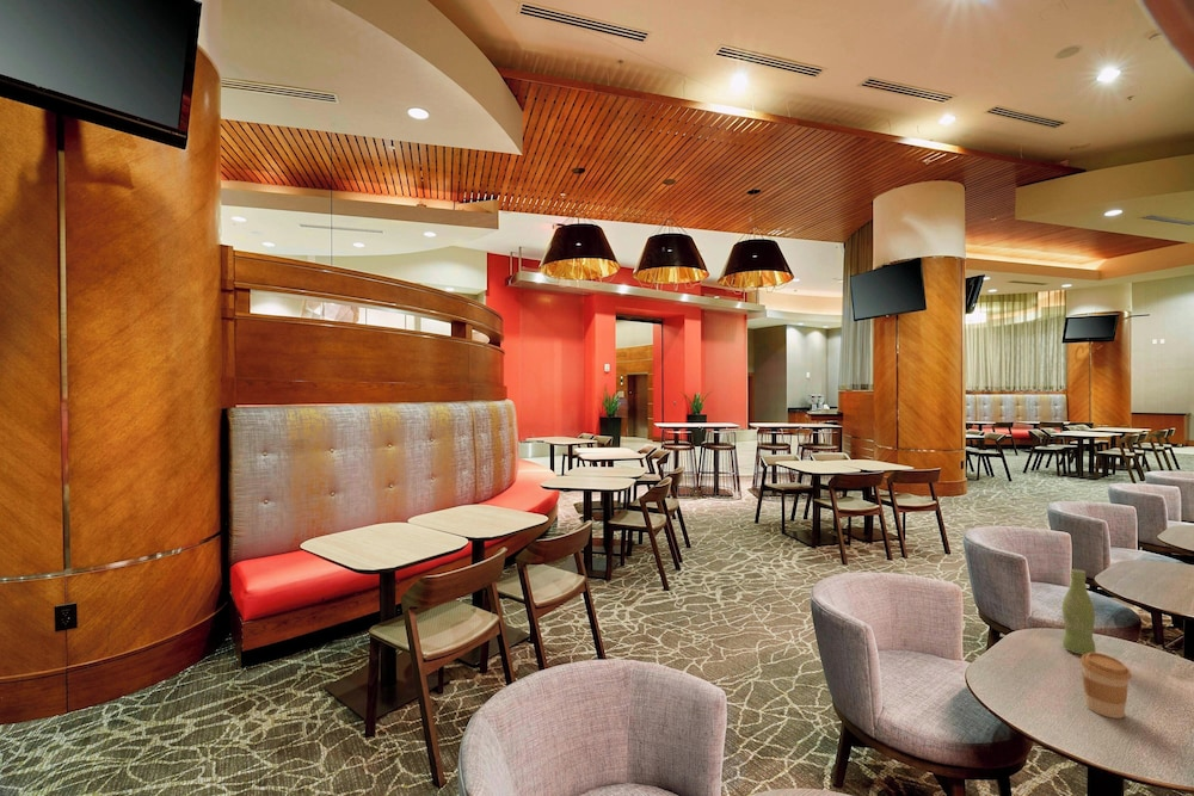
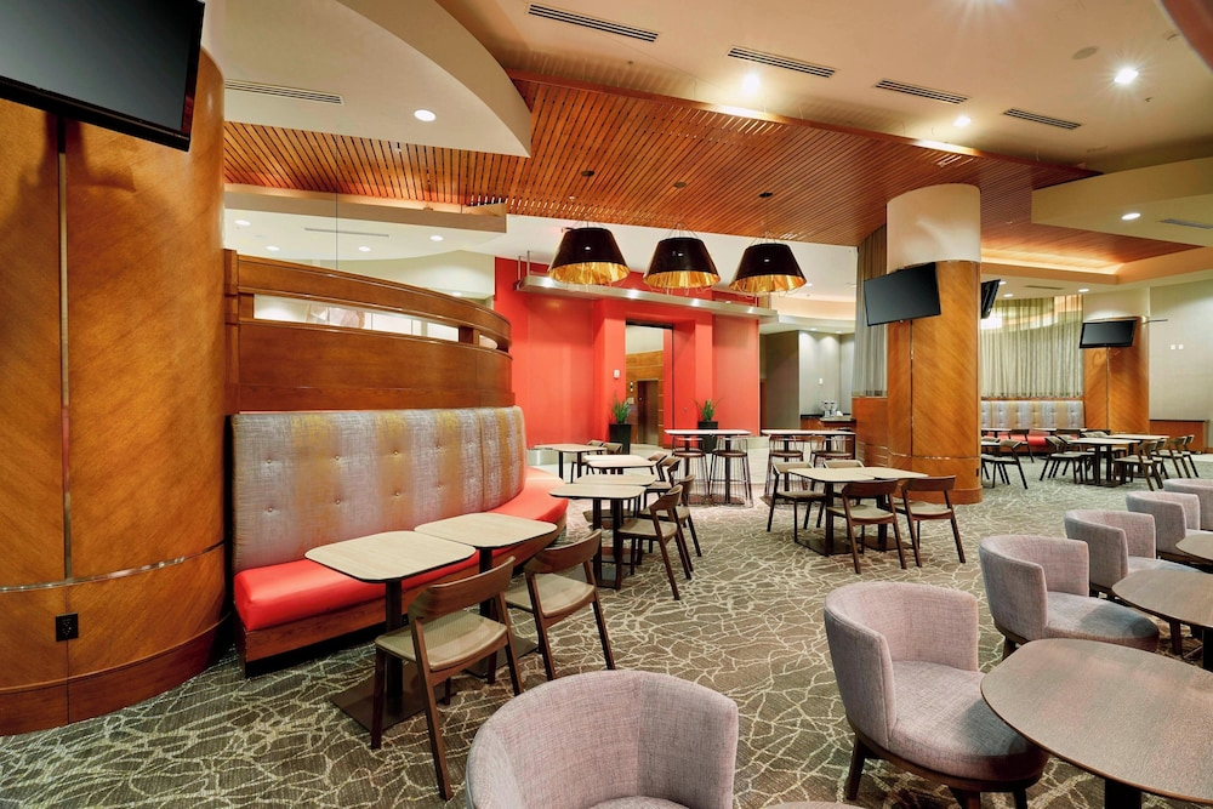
- bottle (1078, 611)
- coffee cup (1104, 684)
